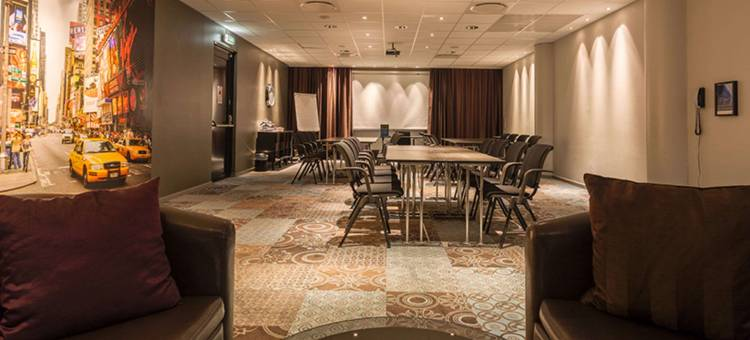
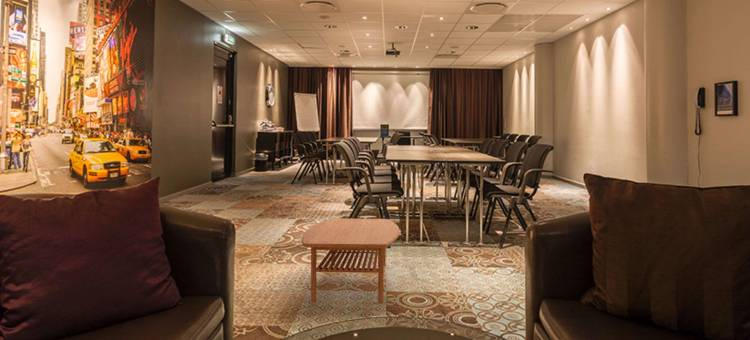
+ coffee table (353, 255)
